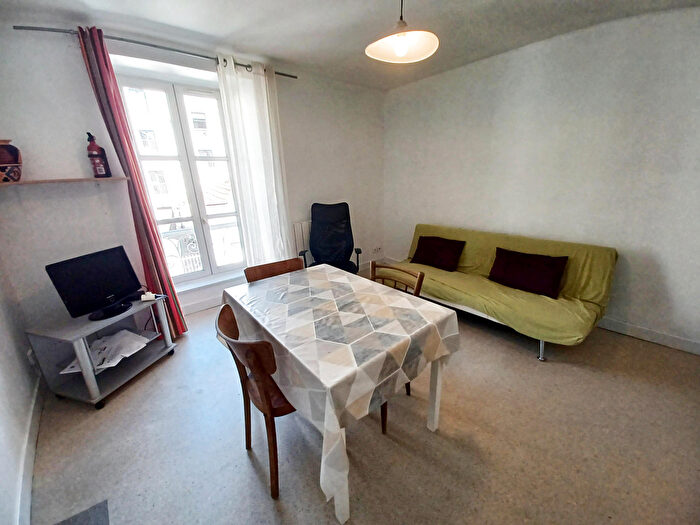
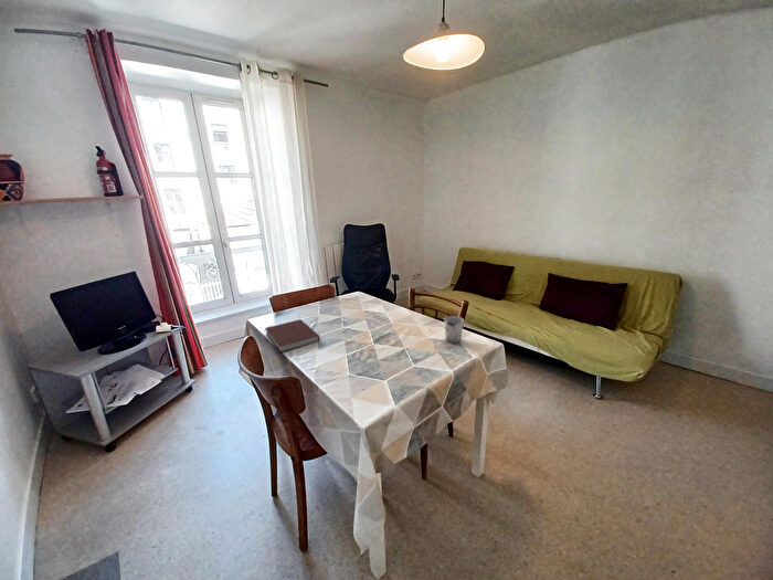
+ notebook (292, 334)
+ cup (454, 331)
